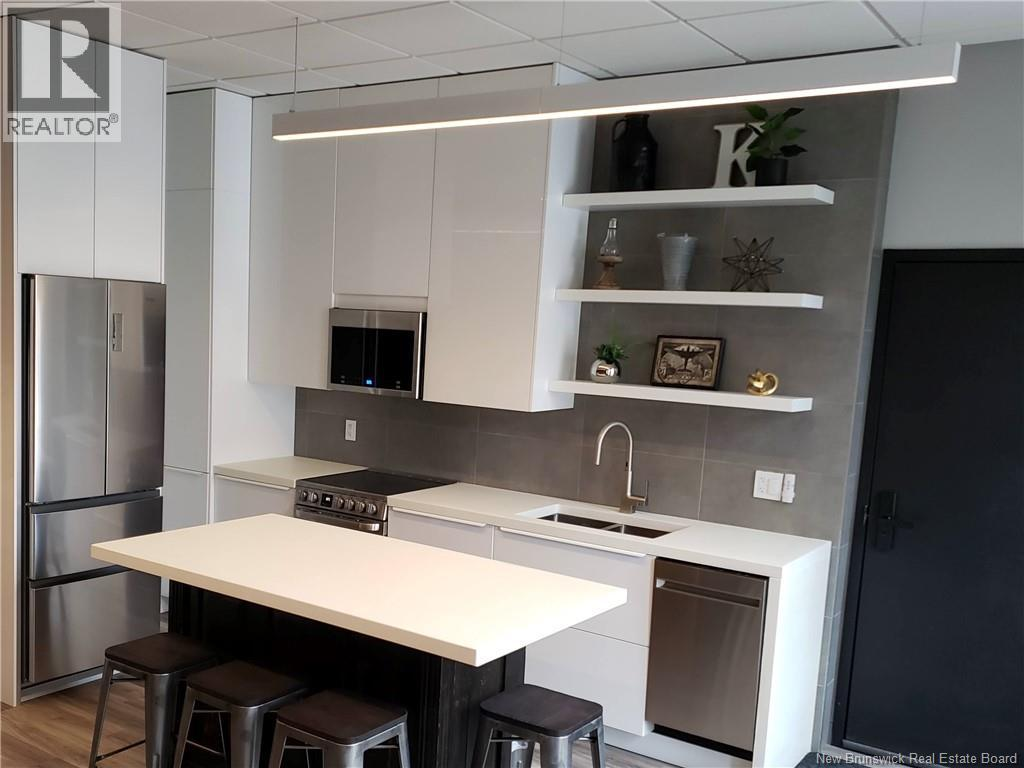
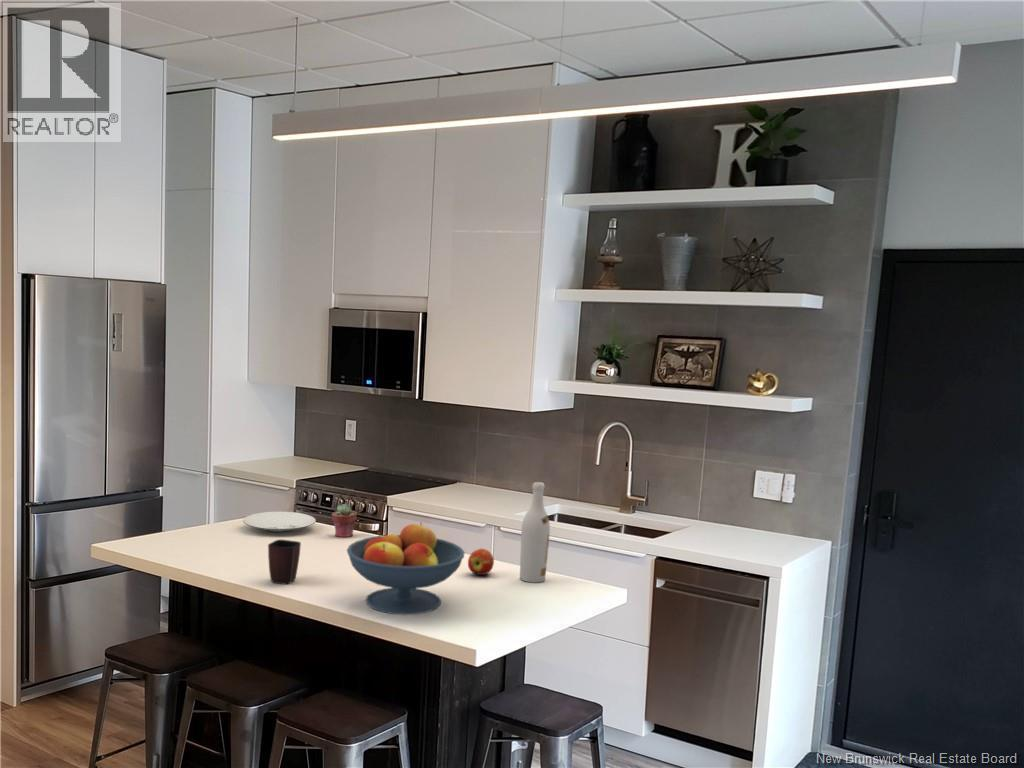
+ potted succulent (344, 519)
+ plate (279, 524)
+ wine bottle (535, 531)
+ mug (284, 561)
+ fruit bowl (405, 566)
+ apple (481, 561)
